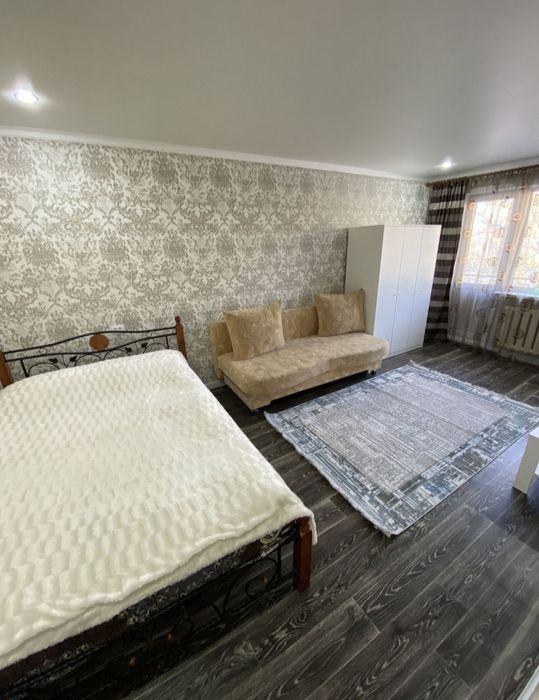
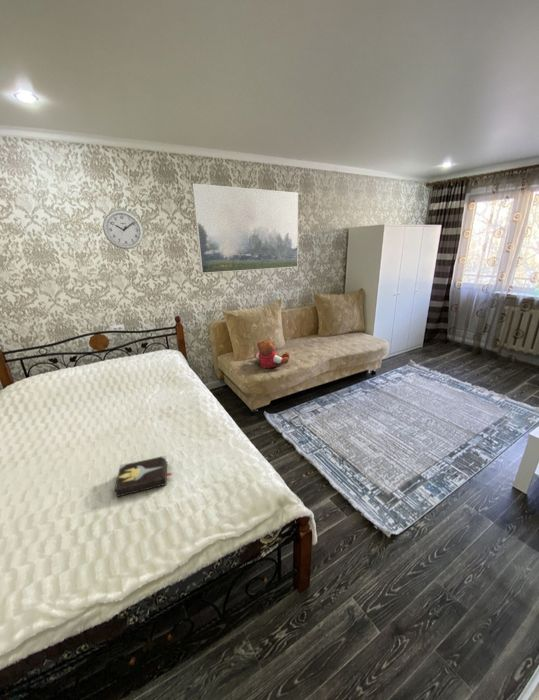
+ hardback book (142, 474)
+ wall clock (123, 229)
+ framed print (251, 231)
+ teddy bear (271, 351)
